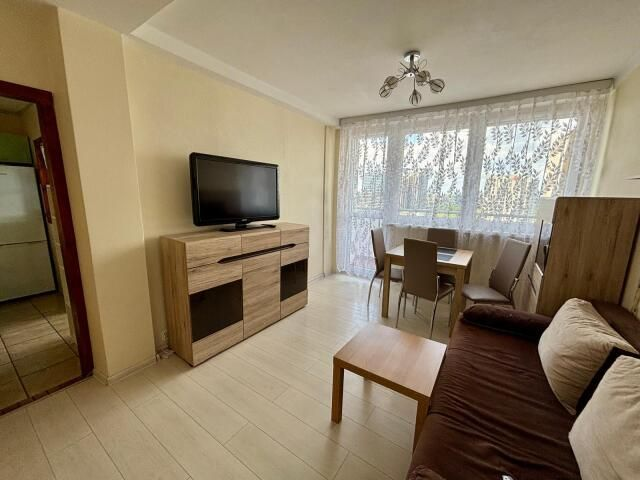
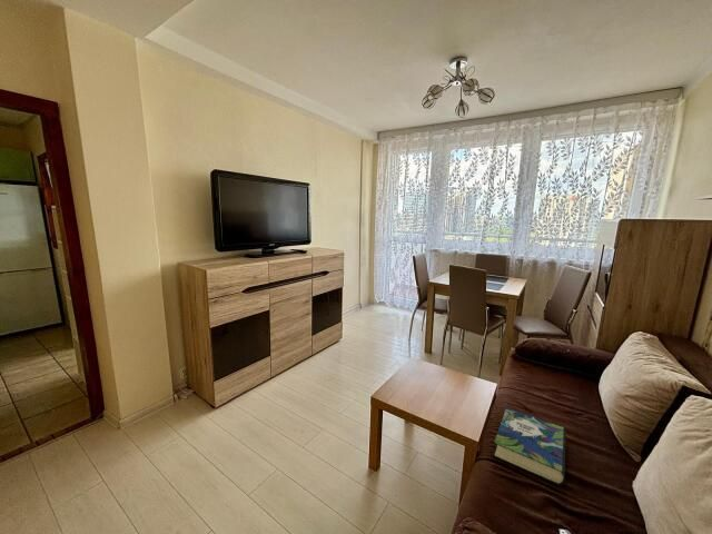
+ book (531, 442)
